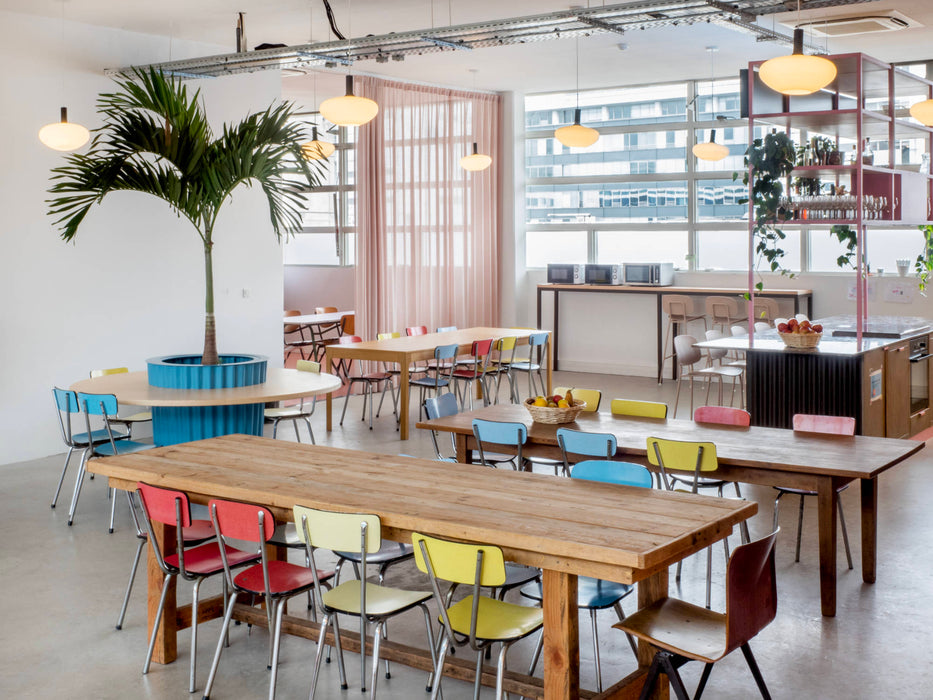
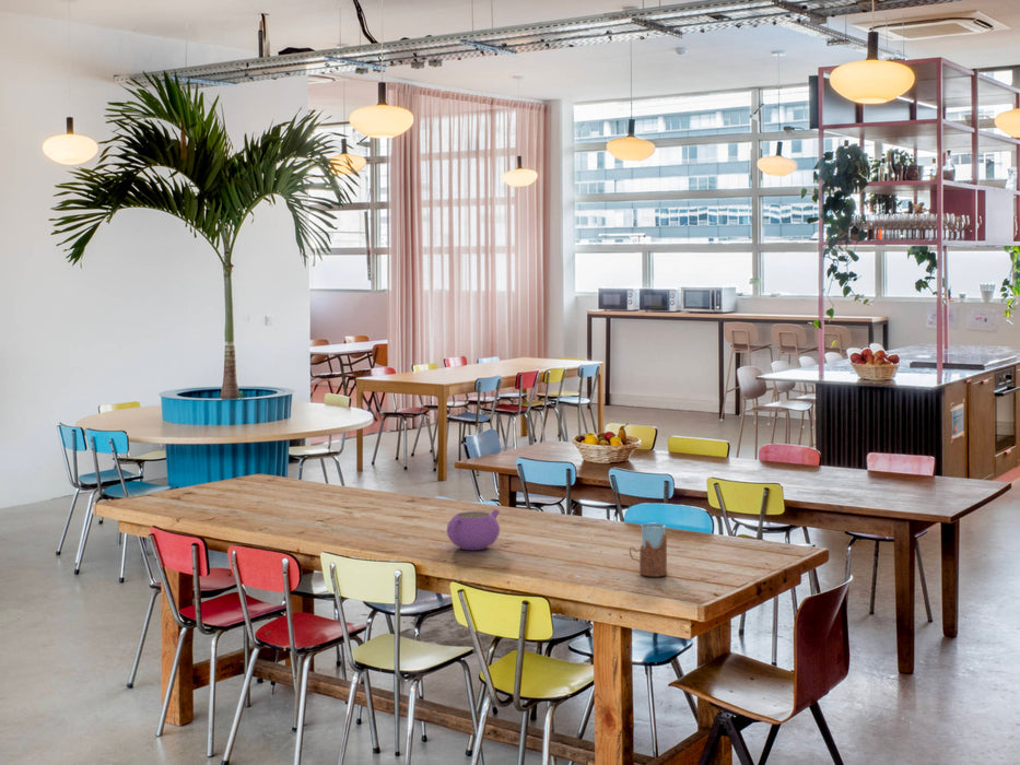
+ drinking glass (647, 549)
+ teapot (474, 530)
